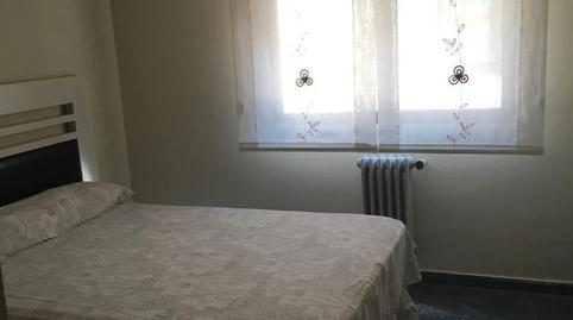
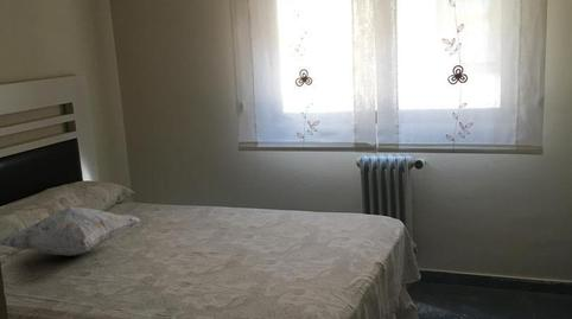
+ decorative pillow (74, 230)
